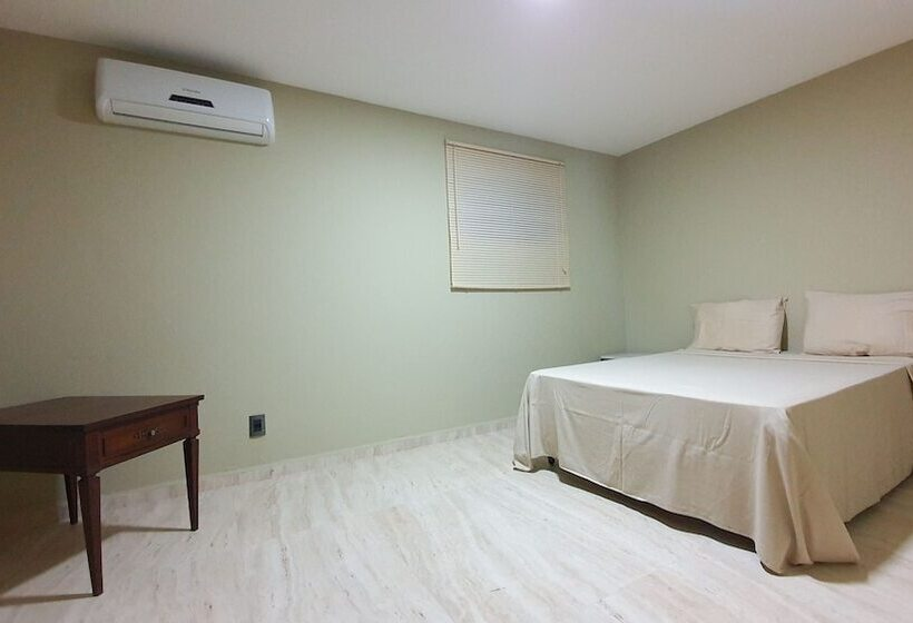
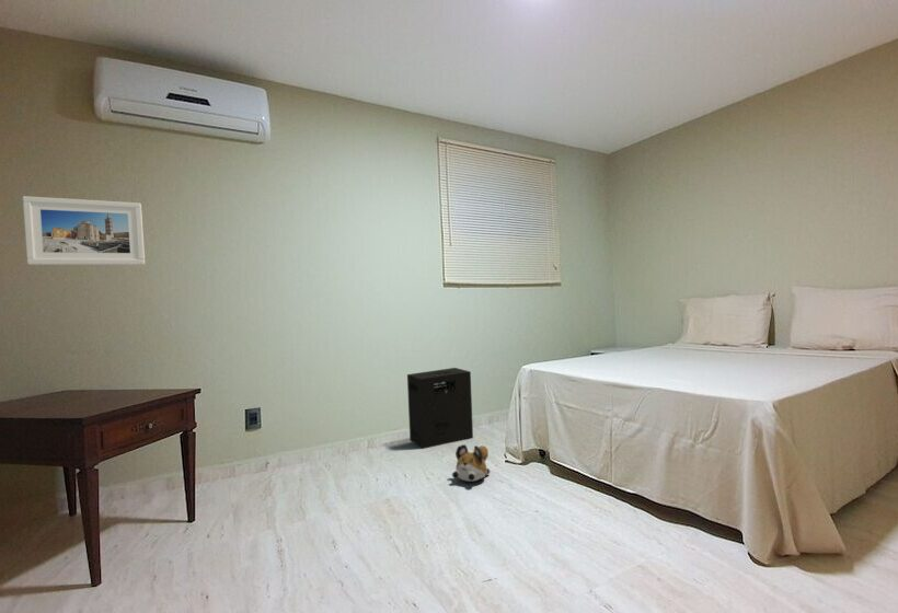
+ cardboard box (440, 405)
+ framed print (87, 232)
+ plush toy (473, 460)
